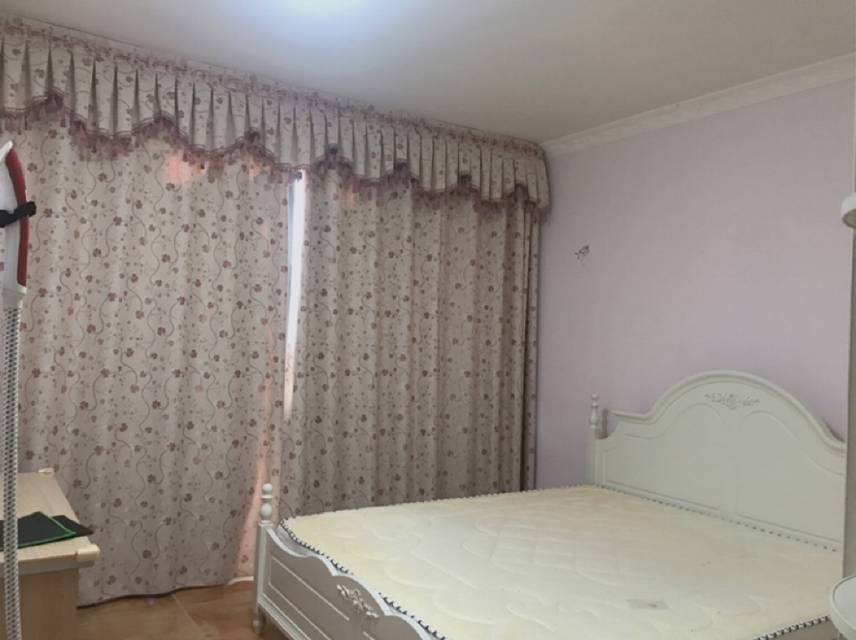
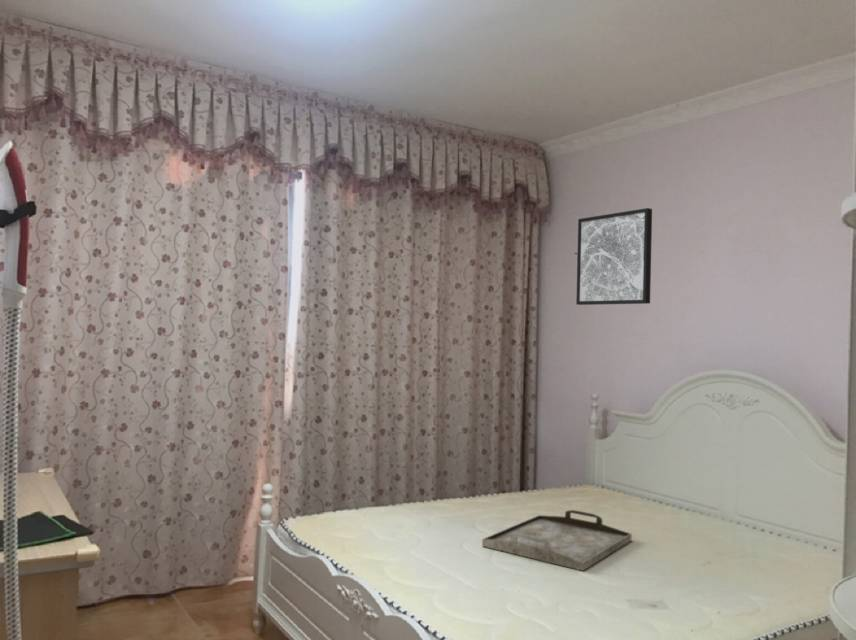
+ wall art (612, 259)
+ serving tray (558, 533)
